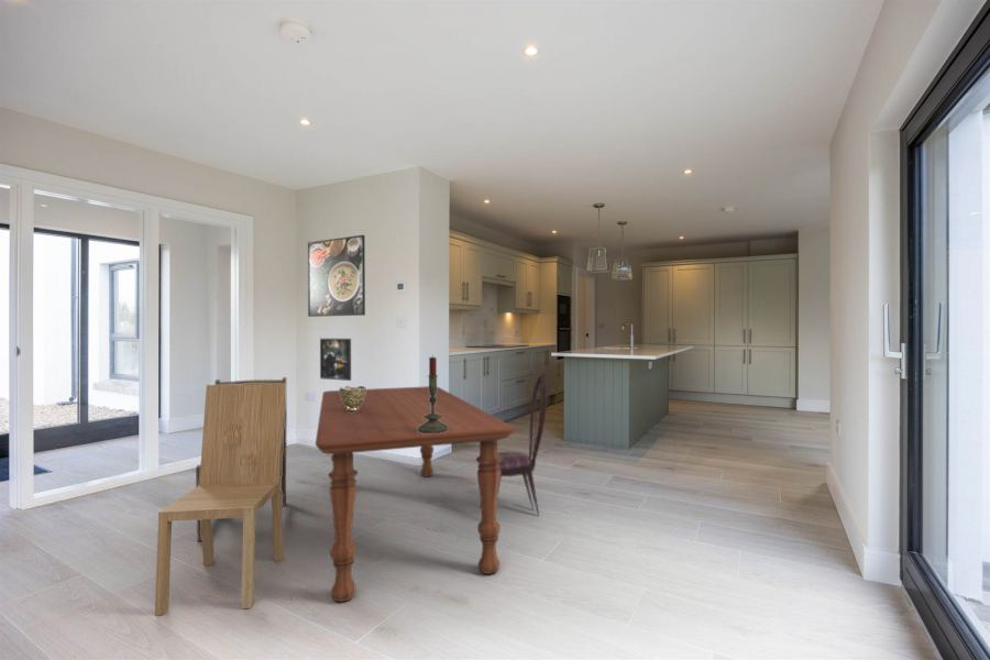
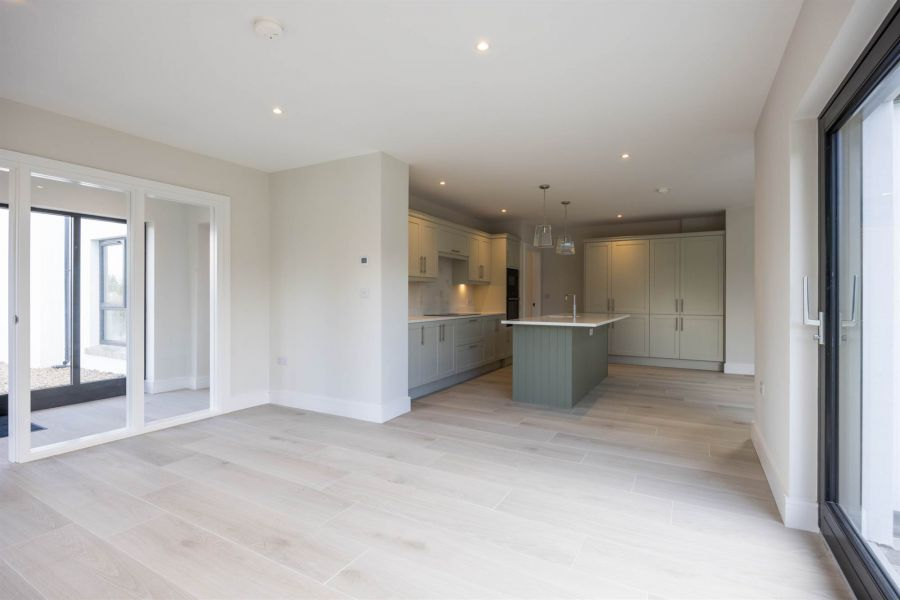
- dining chair (228, 485)
- decorative bowl (352, 398)
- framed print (334, 359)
- dining chair (282, 453)
- candle (432, 392)
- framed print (334, 277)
- dining table (397, 448)
- dining chair (516, 452)
